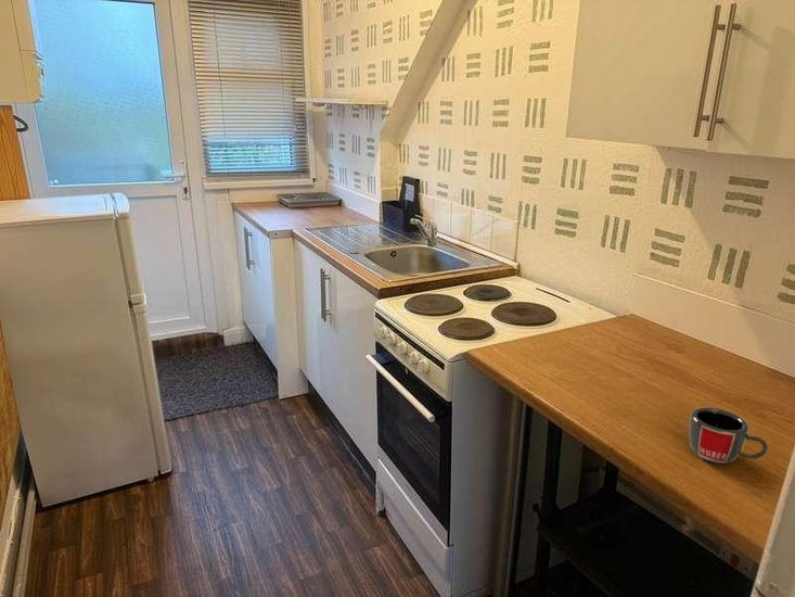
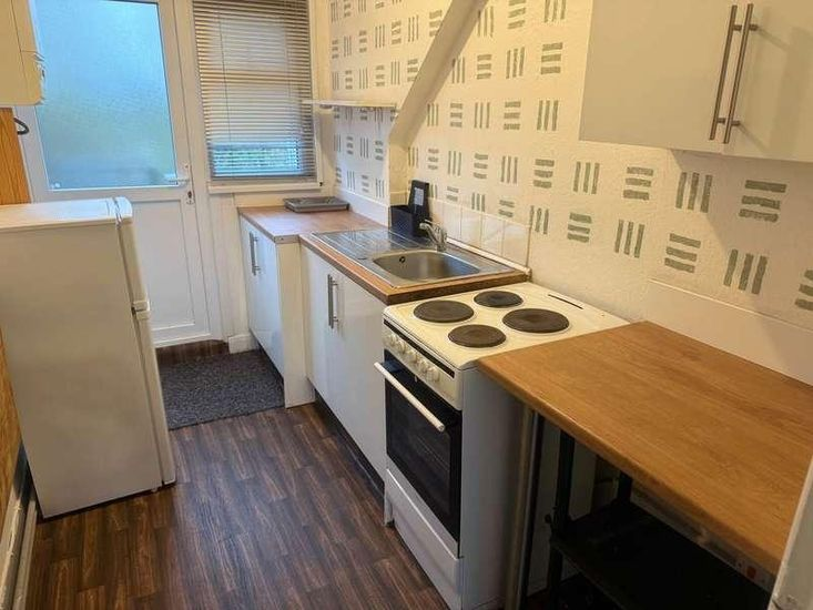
- mug (726, 440)
